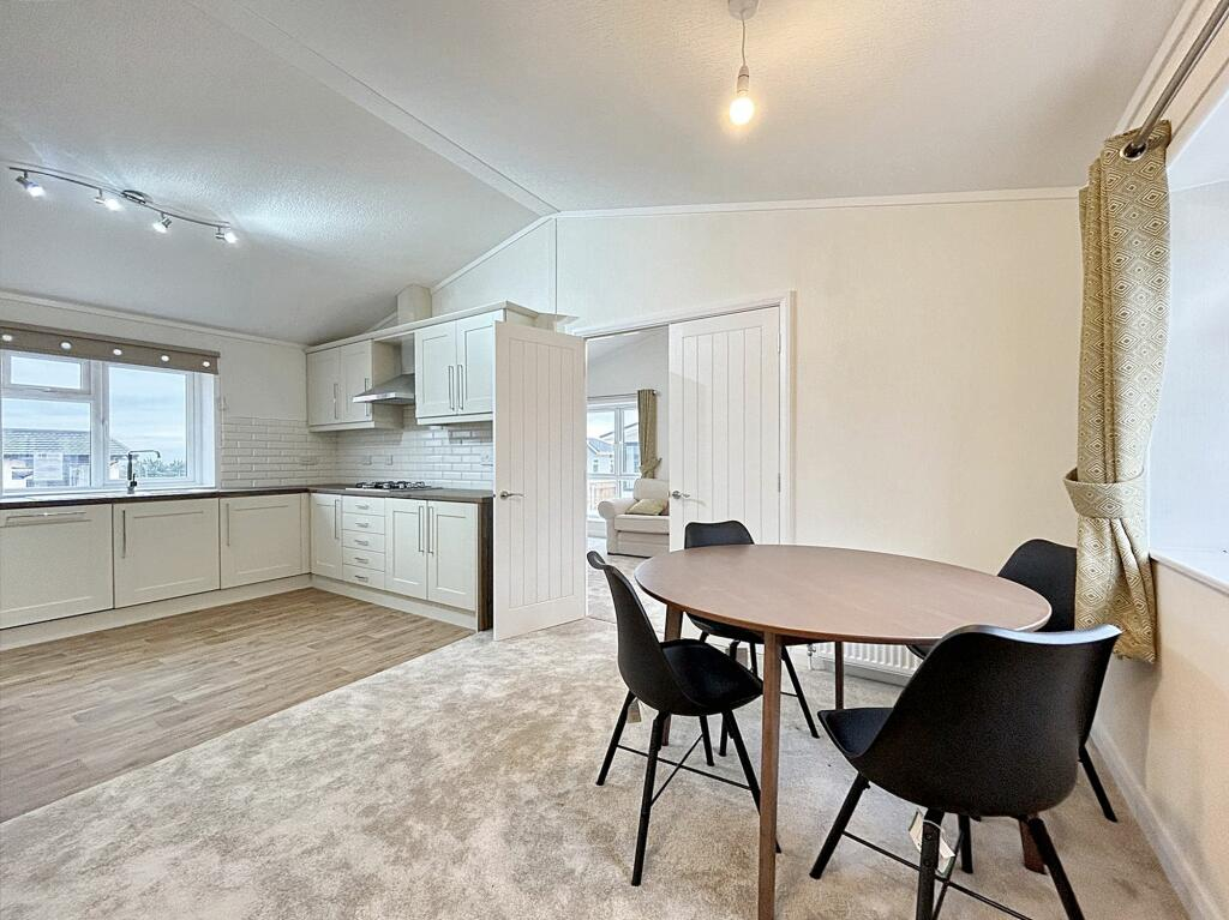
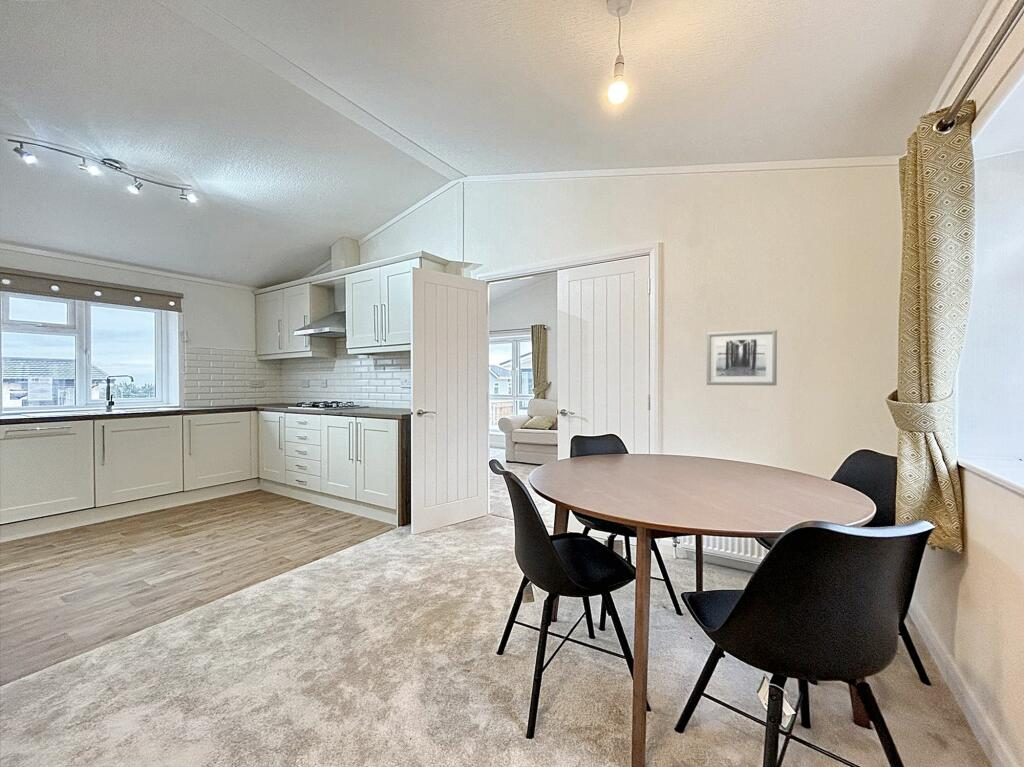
+ wall art (740, 358)
